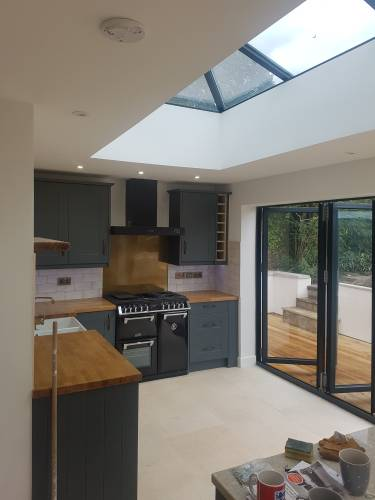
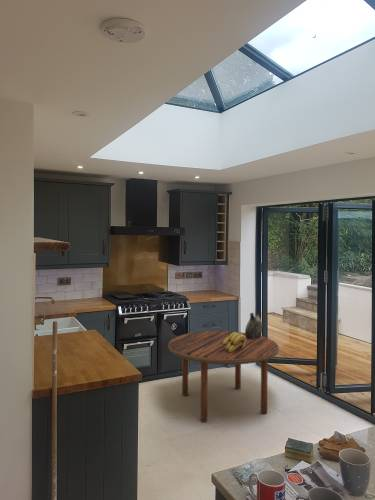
+ dining table (222, 364)
+ ceramic jug (253, 324)
+ banana bunch (234, 341)
